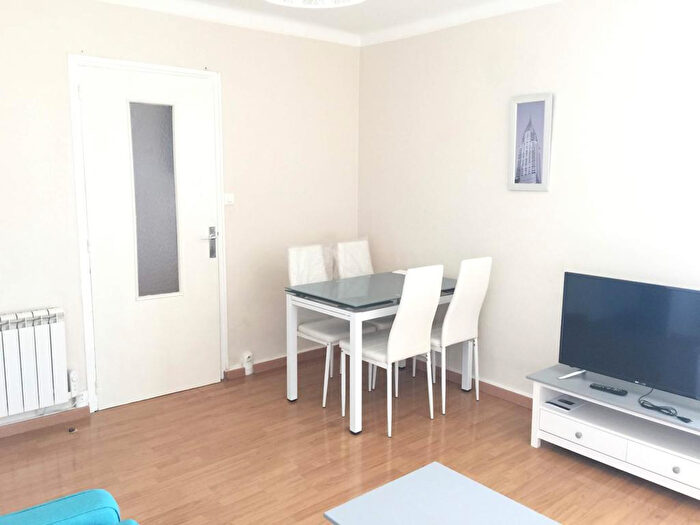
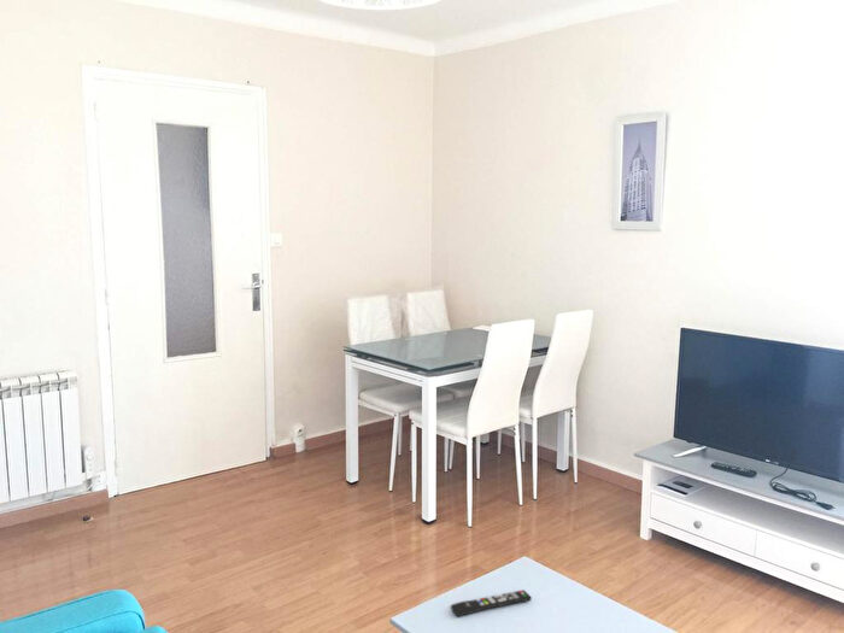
+ remote control (491, 602)
